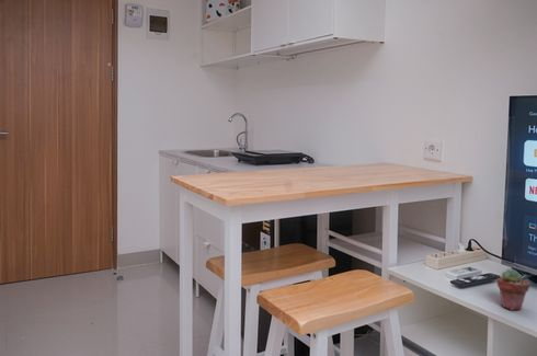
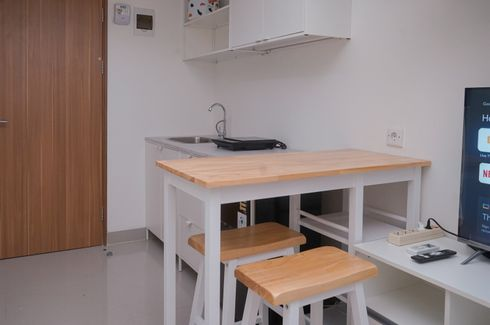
- potted succulent (512, 288)
